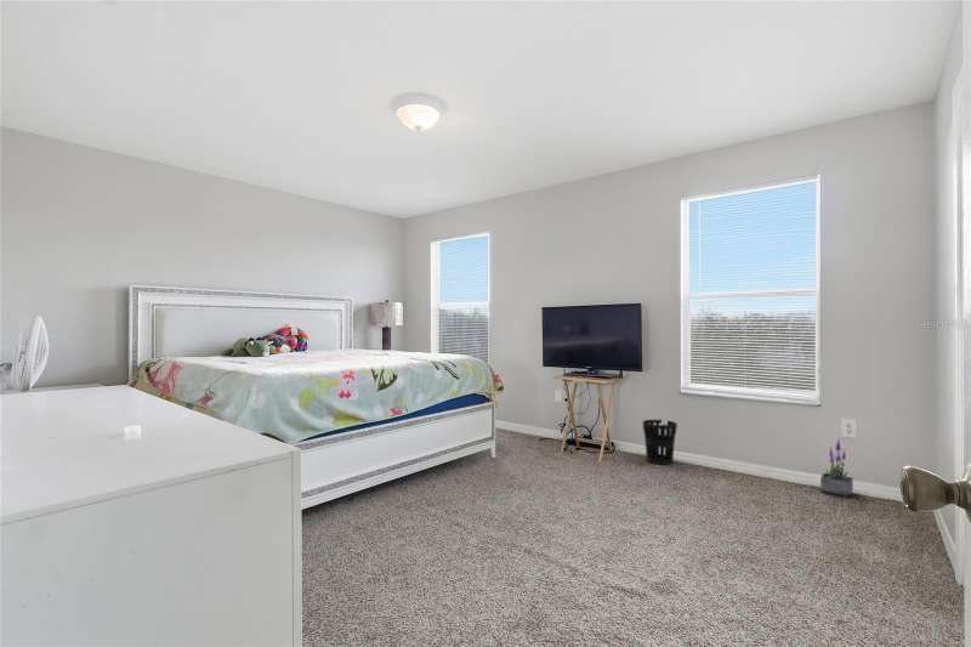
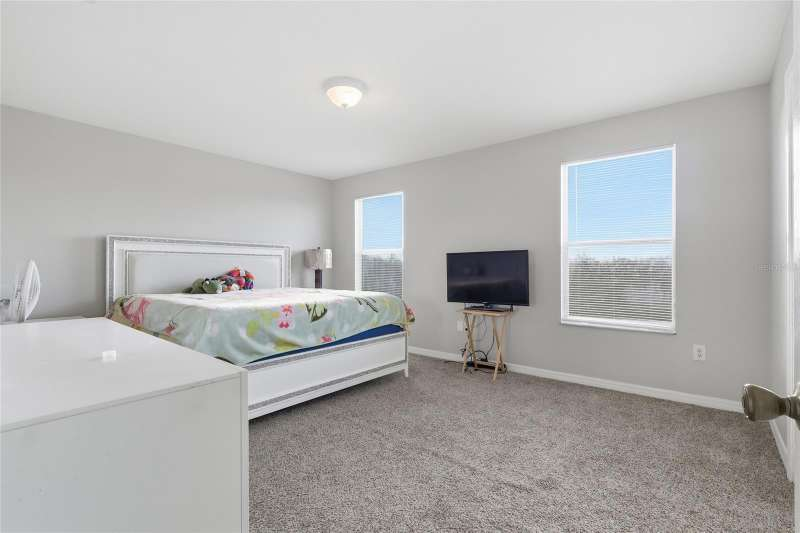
- potted plant (836, 464)
- wastebasket (659, 441)
